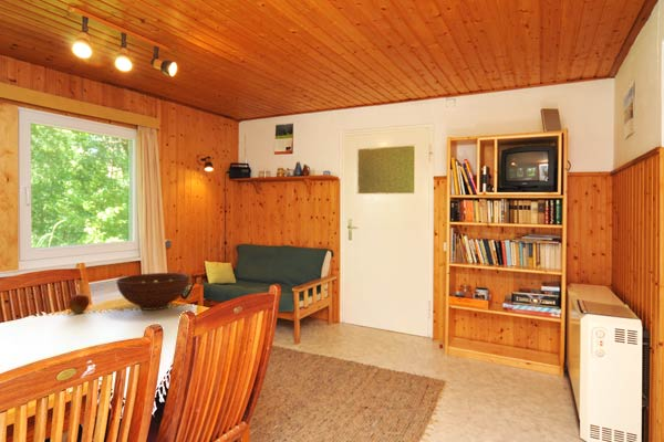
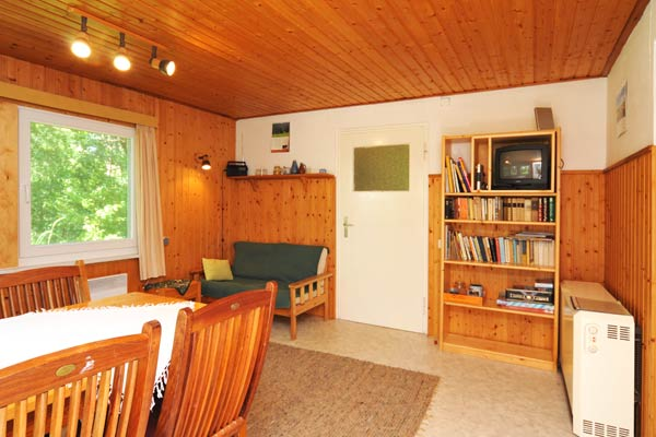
- fruit bowl (154, 292)
- apple (79, 302)
